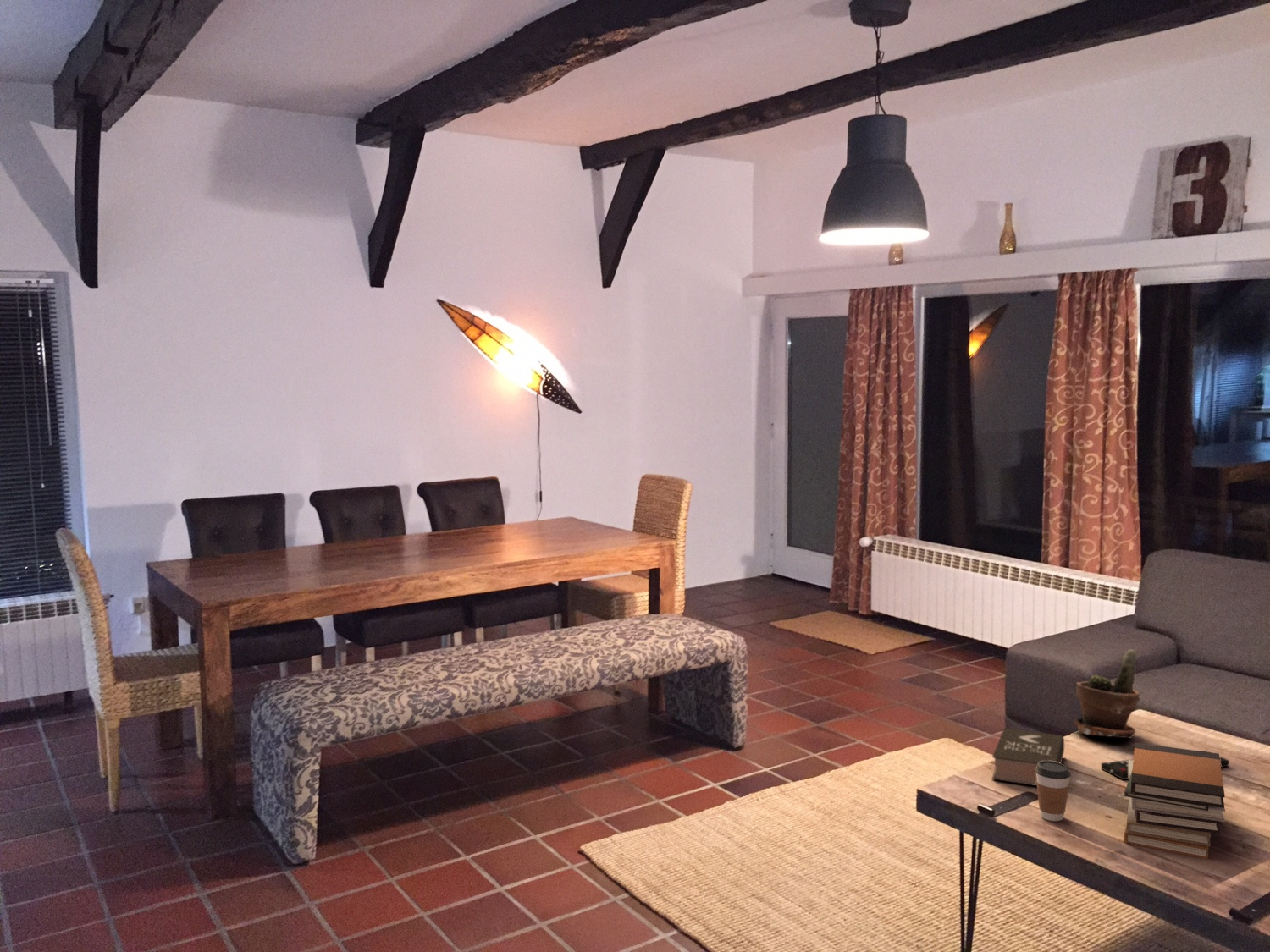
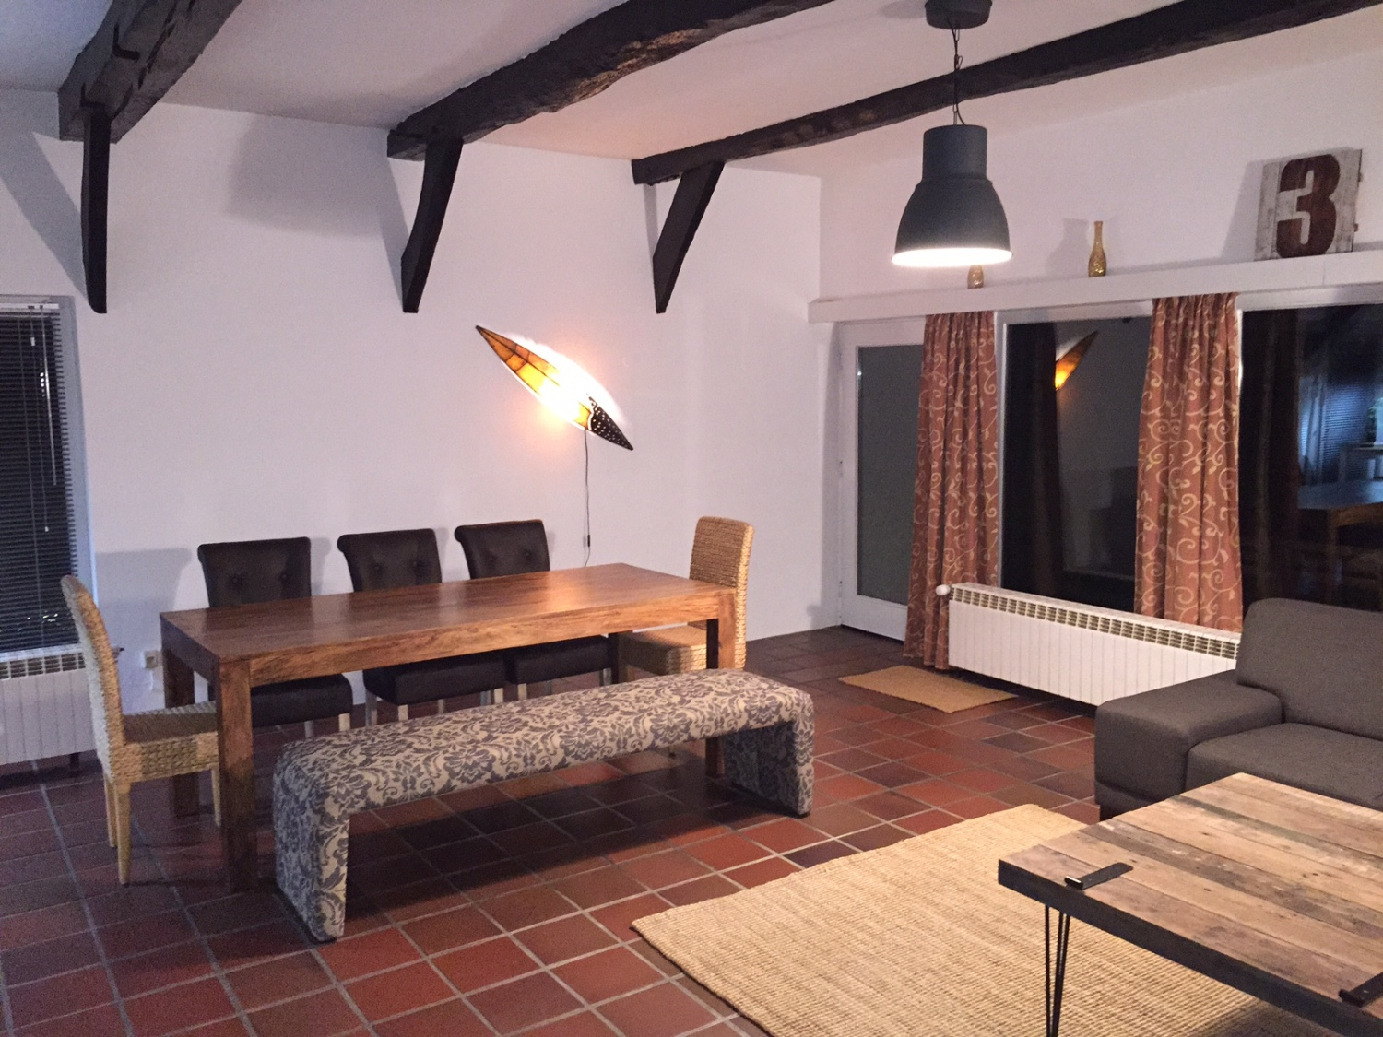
- book stack (1173, 797)
- coffee cup (1052, 791)
- remote control (1133, 760)
- potted plant (1106, 691)
- book (1029, 757)
